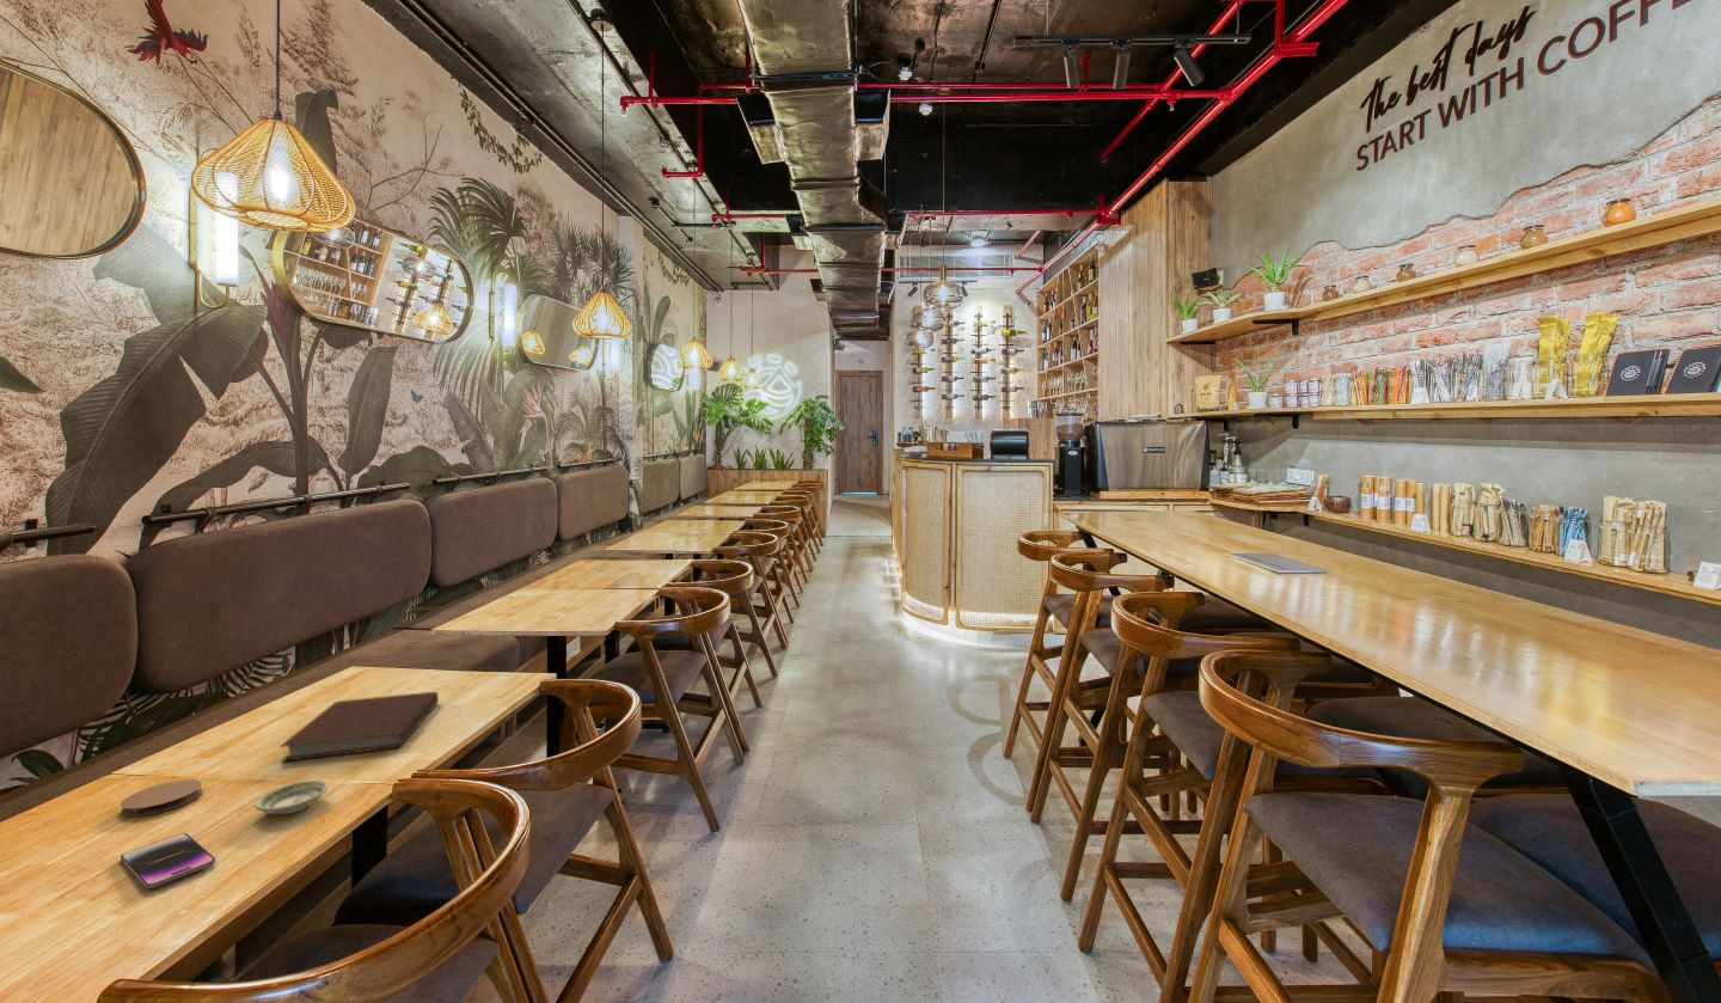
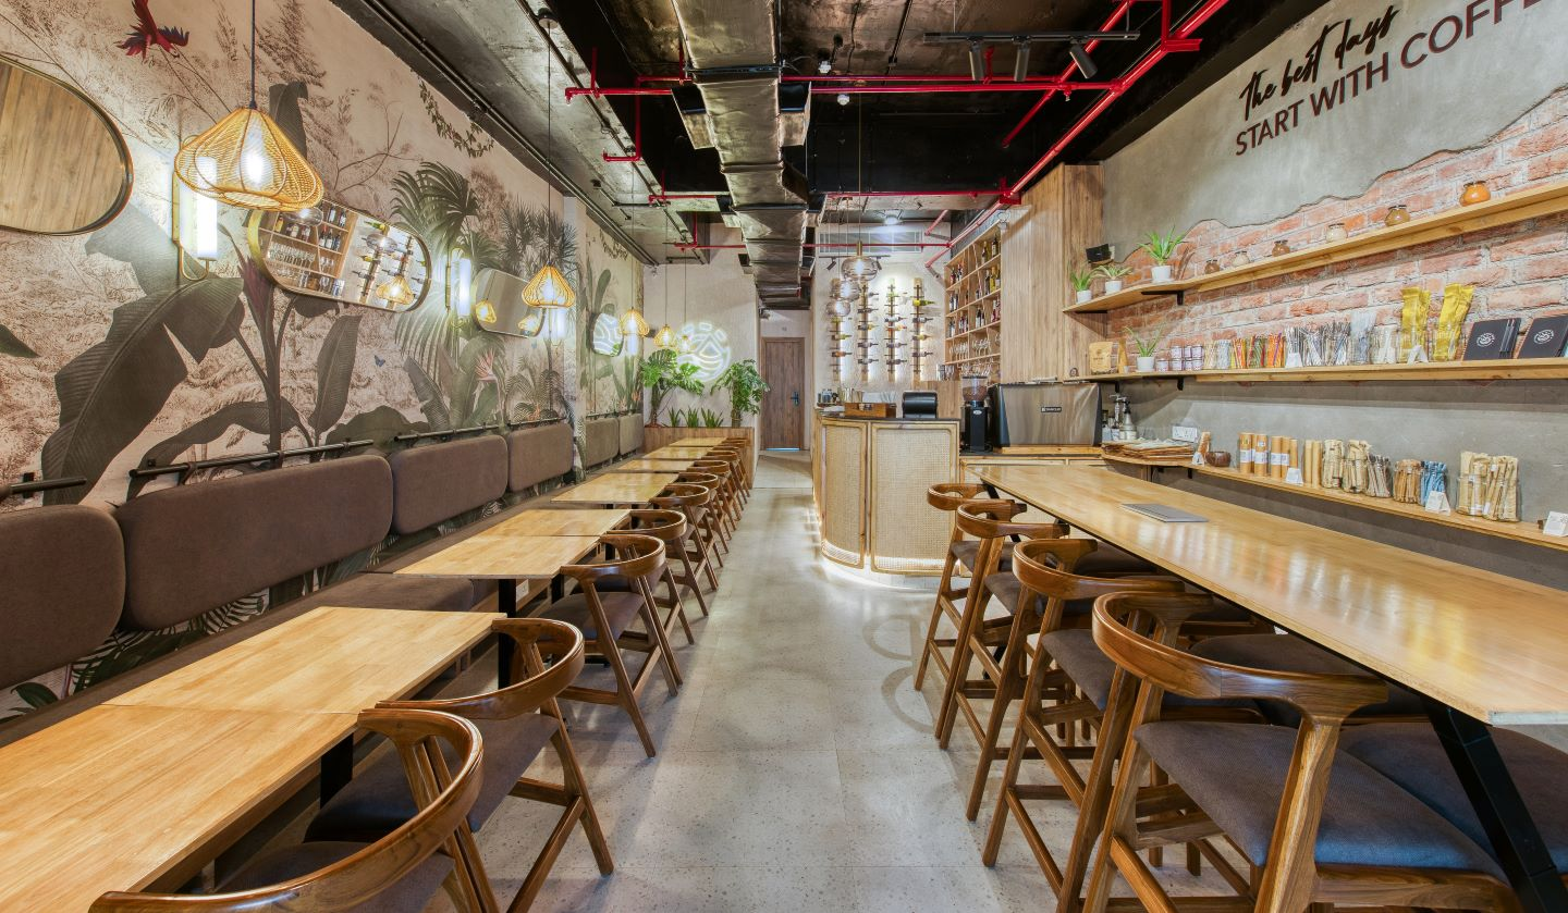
- saucer (292, 800)
- notebook (366, 722)
- coaster (163, 796)
- smartphone (167, 858)
